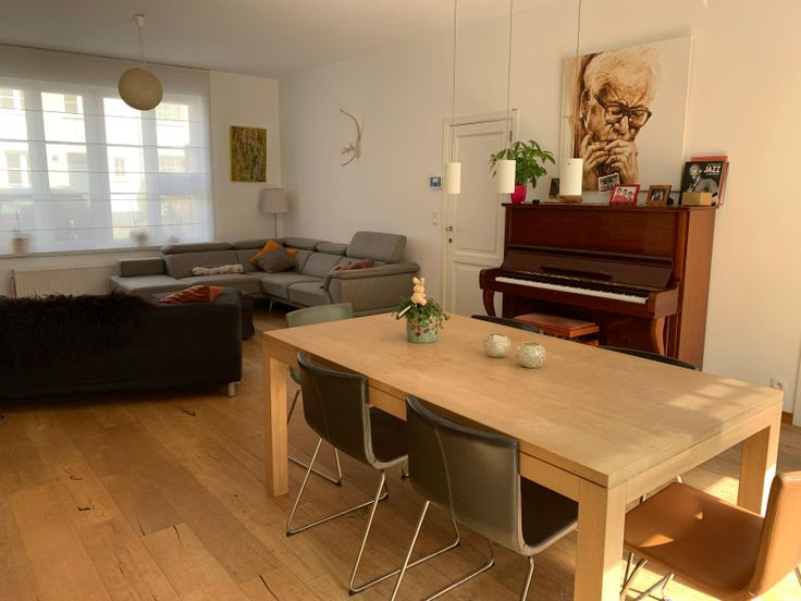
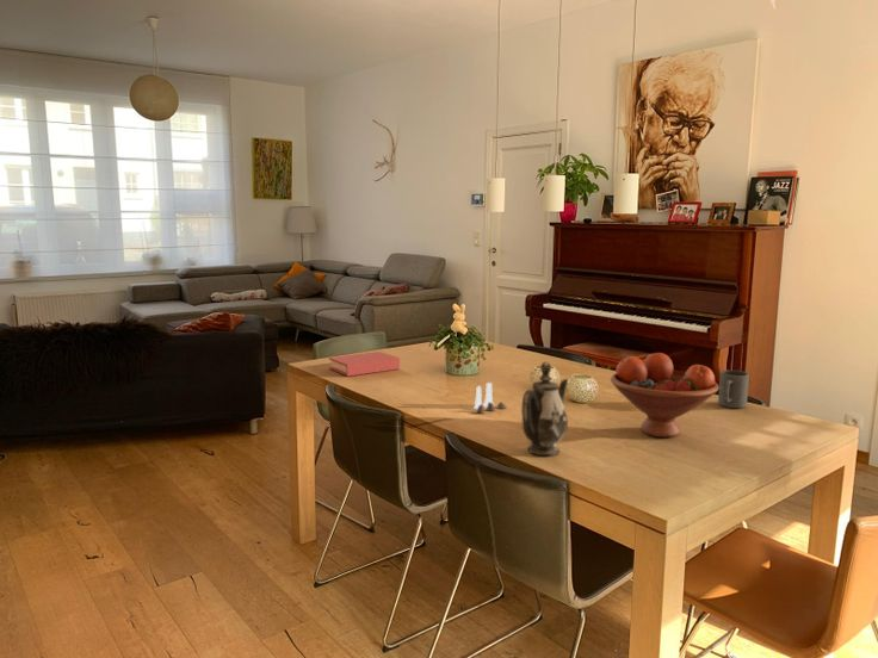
+ fruit bowl (662, 396)
+ salt and pepper shaker set (488, 396)
+ teapot (545, 406)
+ book (364, 362)
+ mug (731, 390)
